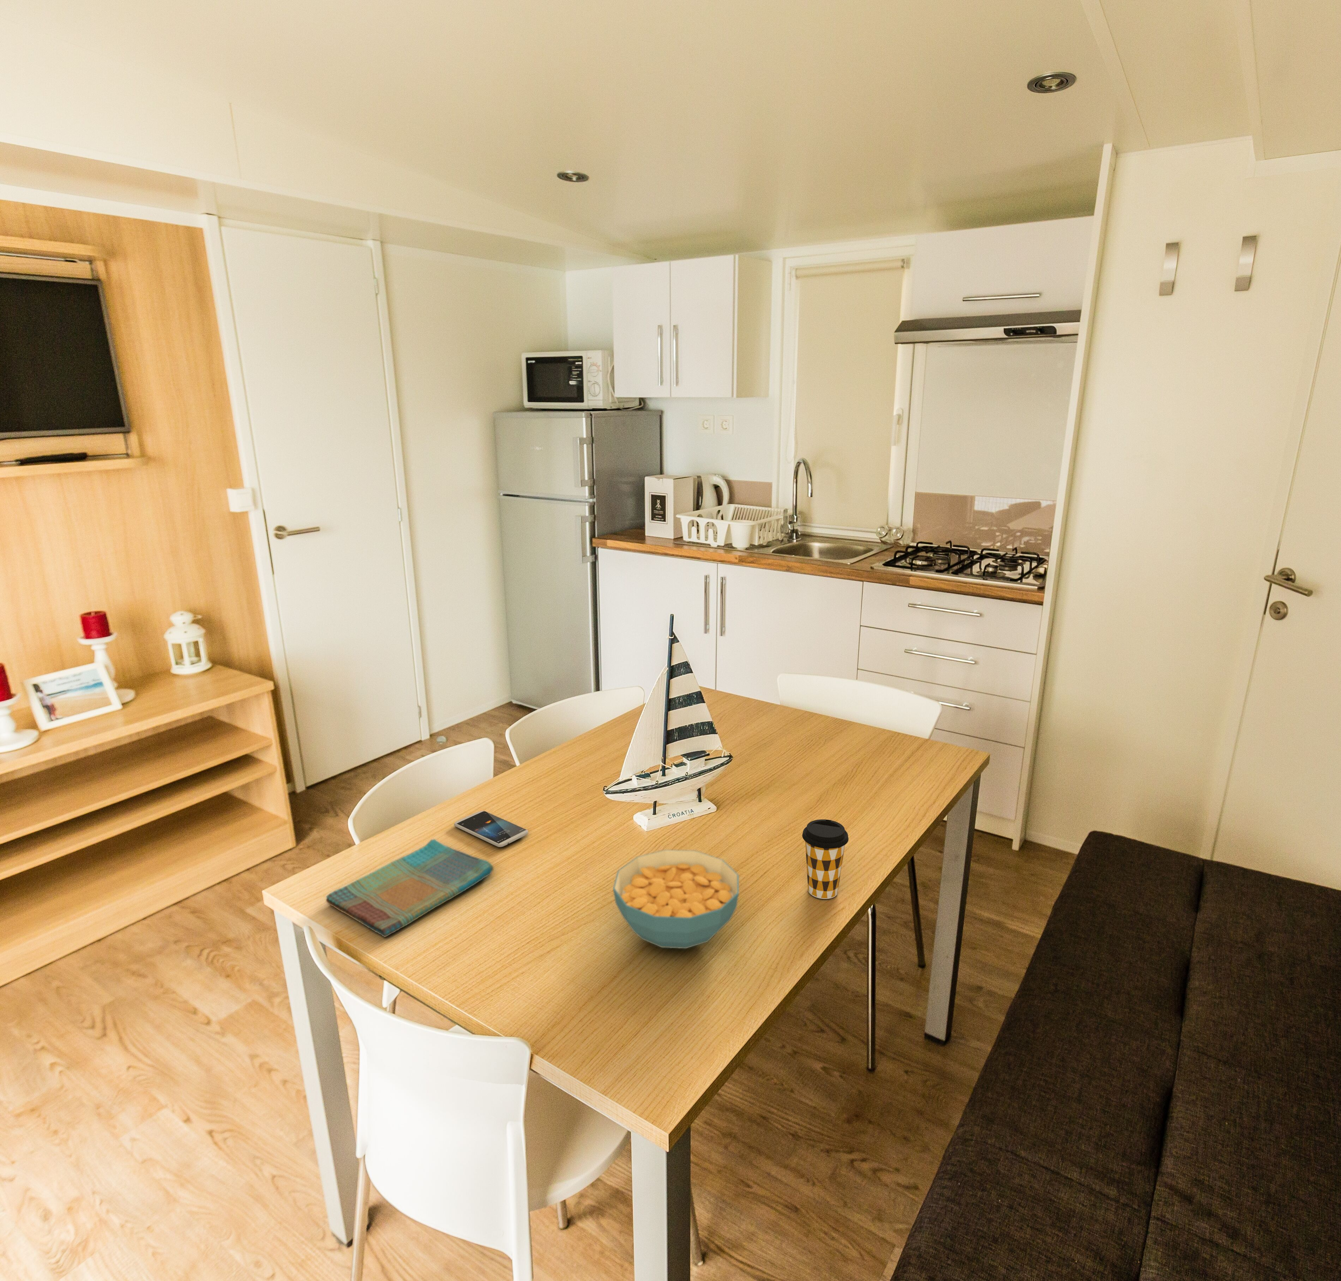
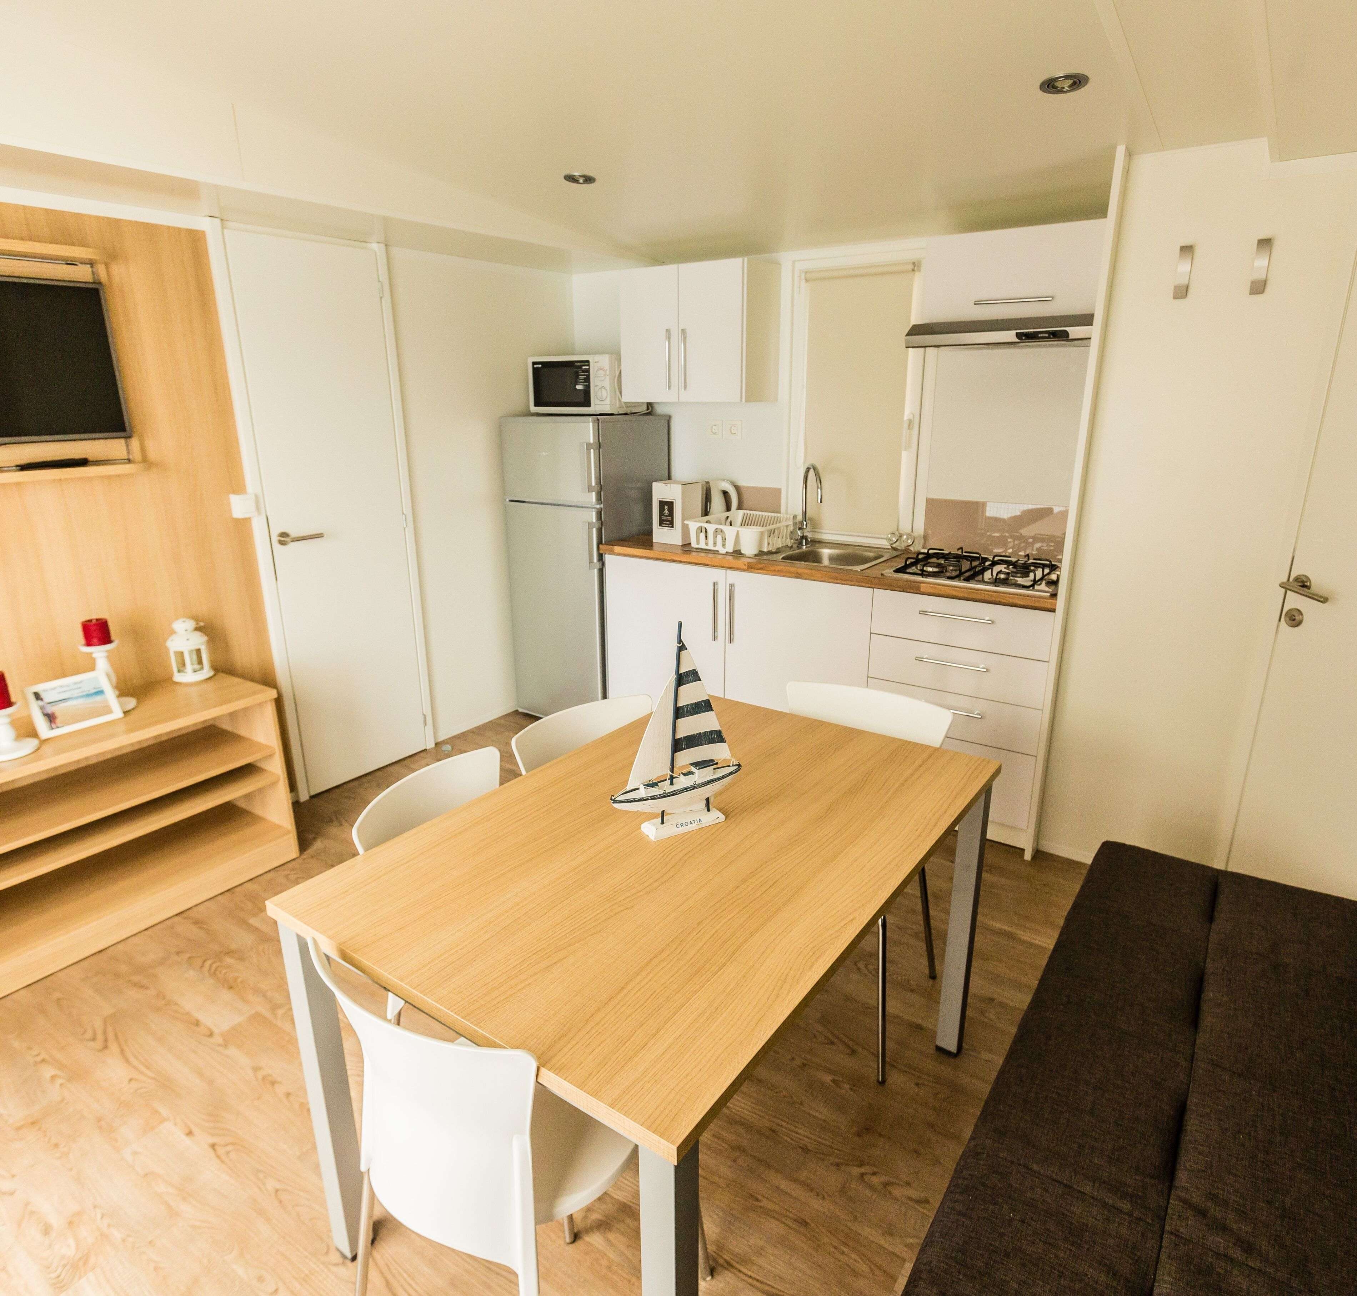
- coffee cup (824, 860)
- smartphone (491, 828)
- cereal bowl (676, 909)
- dish towel (413, 882)
